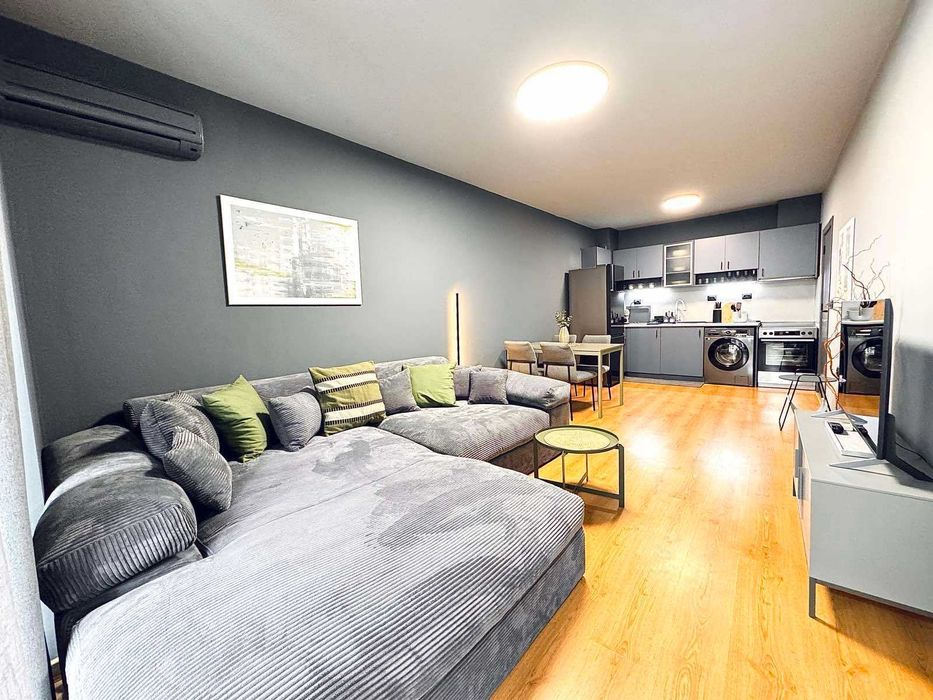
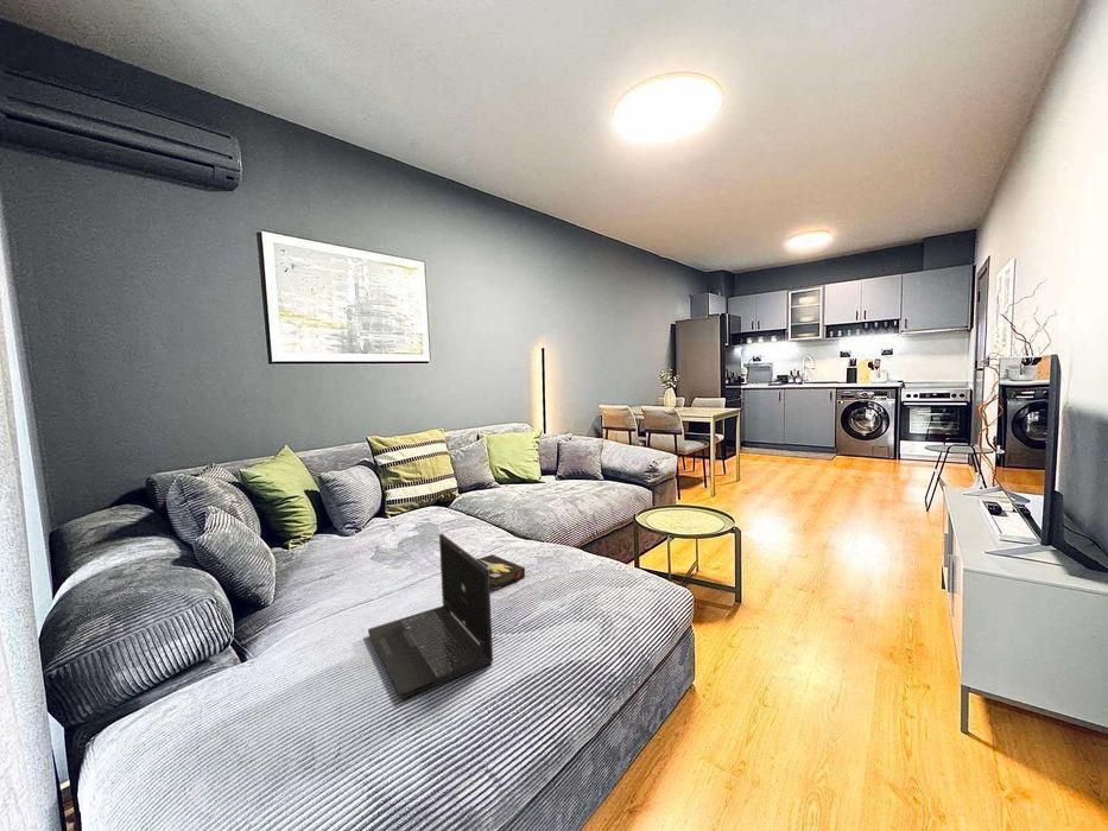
+ laptop (426, 610)
+ hardback book (493, 569)
